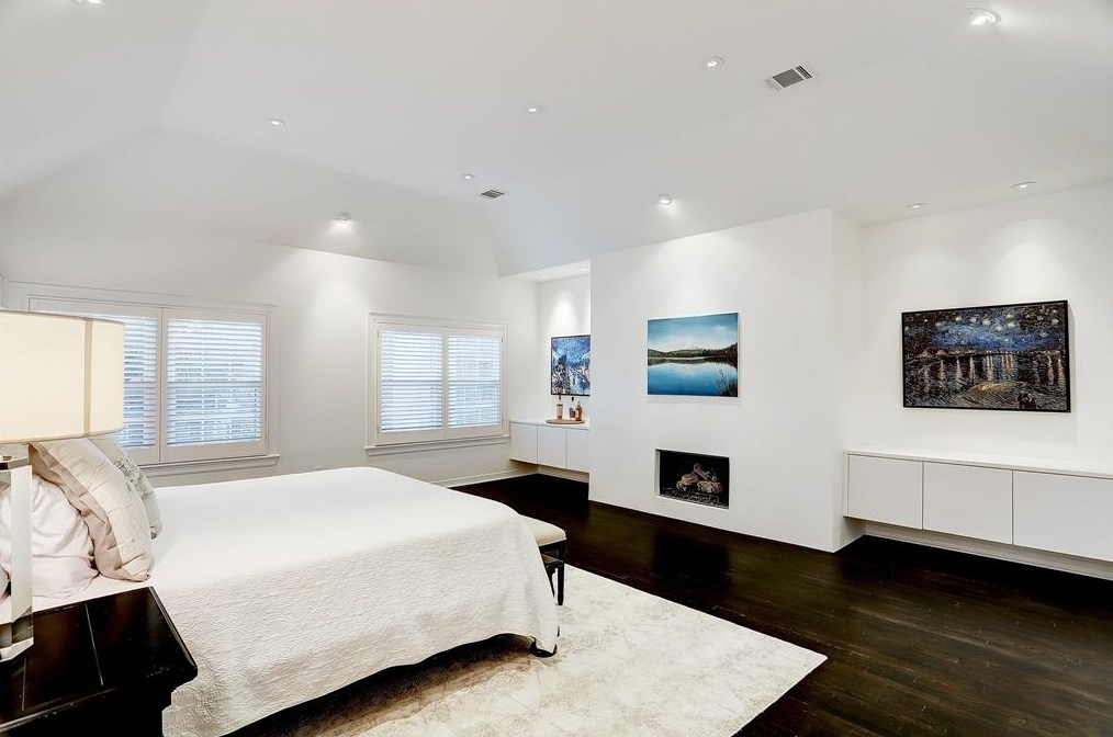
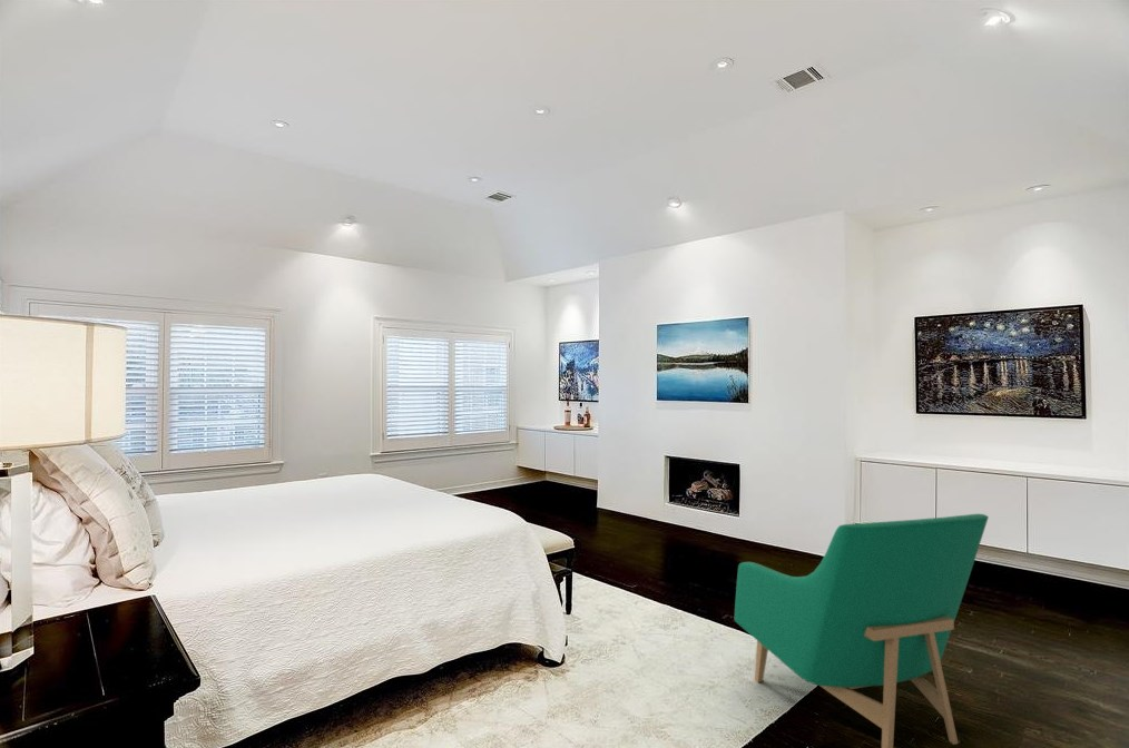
+ armchair (857, 602)
